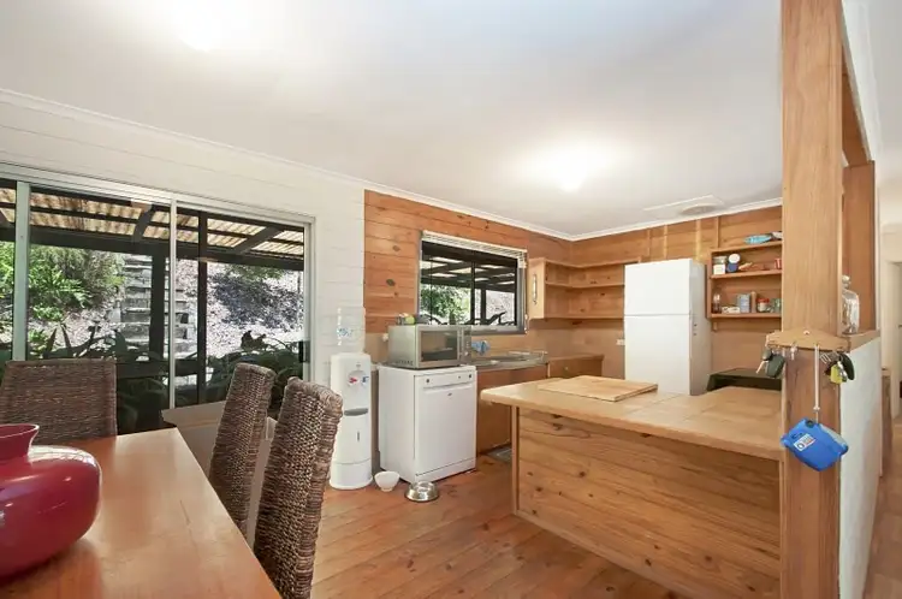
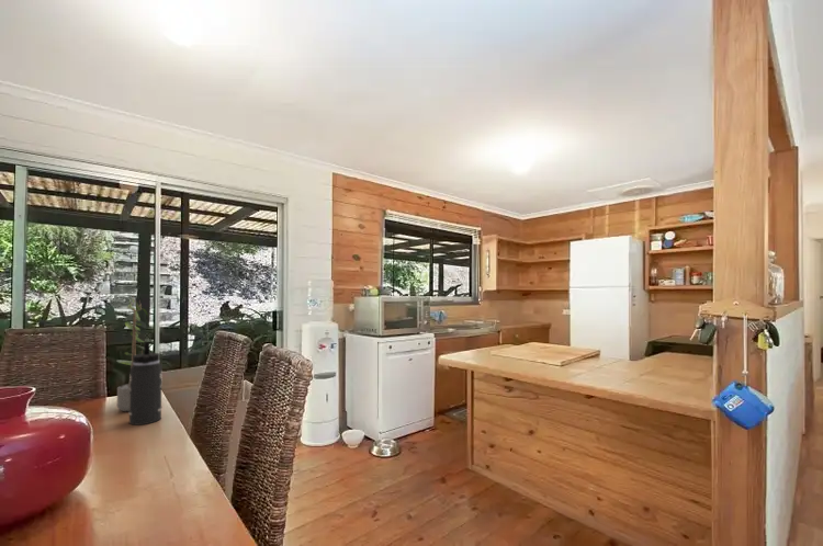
+ thermos bottle (146, 382)
+ potted plant (135, 350)
